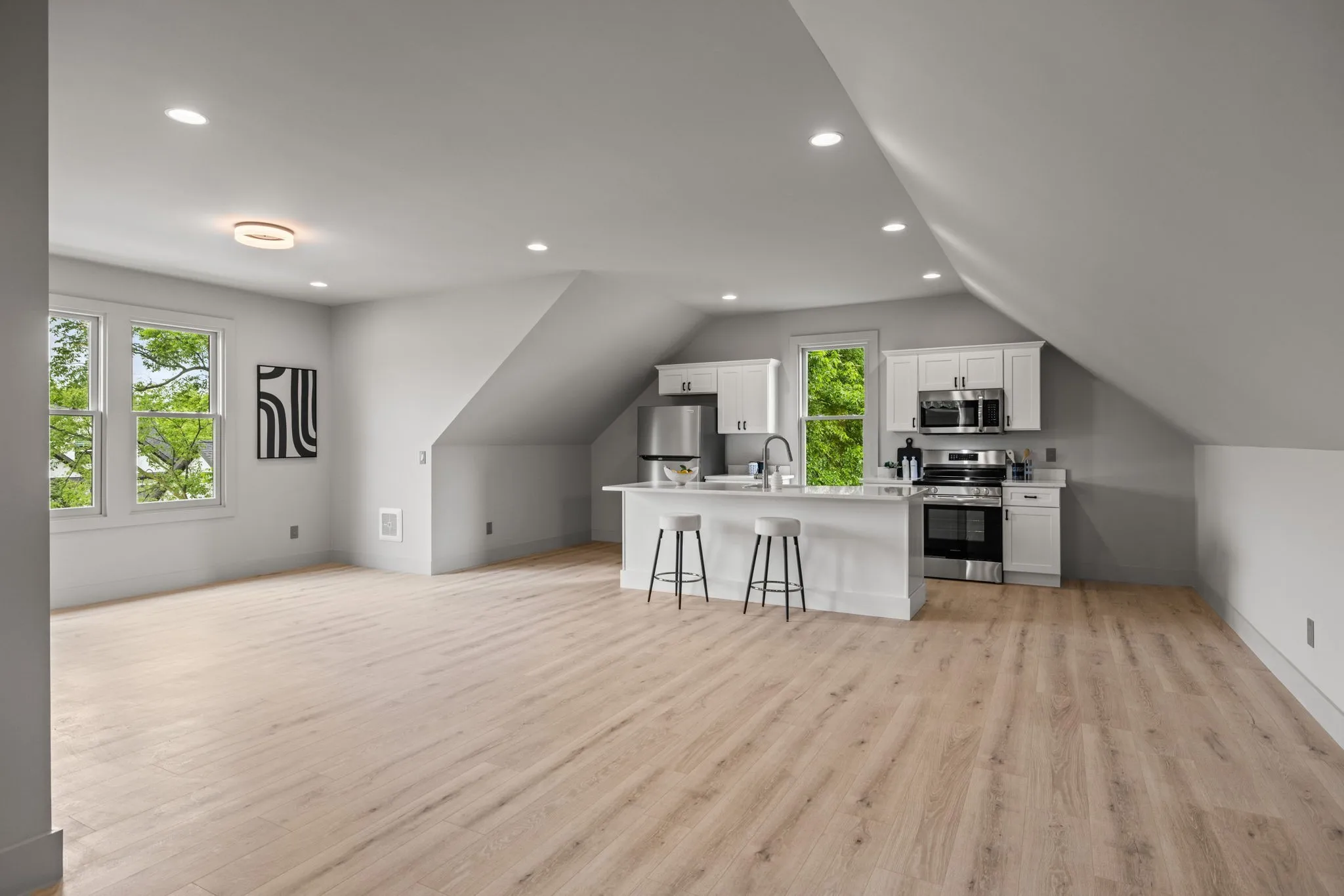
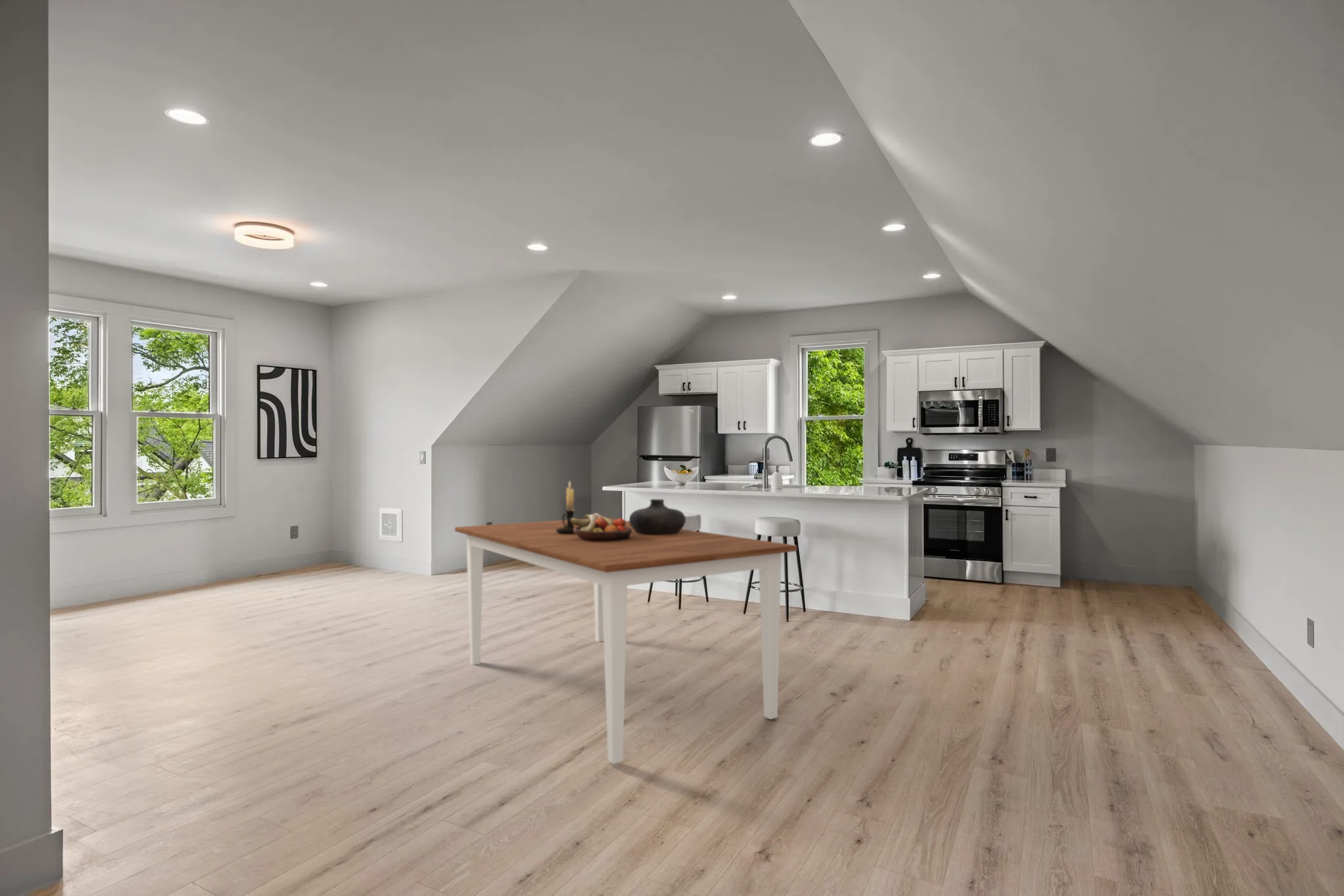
+ candle holder (568, 506)
+ dining table (605, 611)
+ fruit bowl (602, 525)
+ vase (657, 515)
